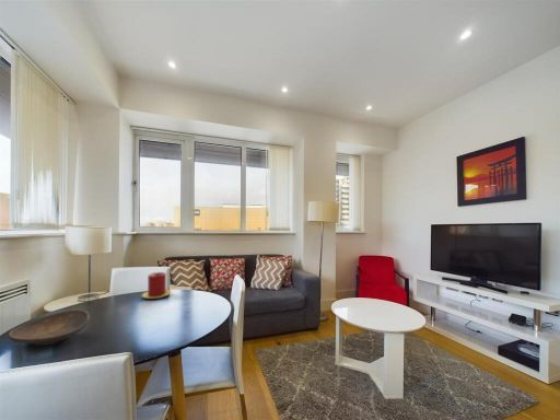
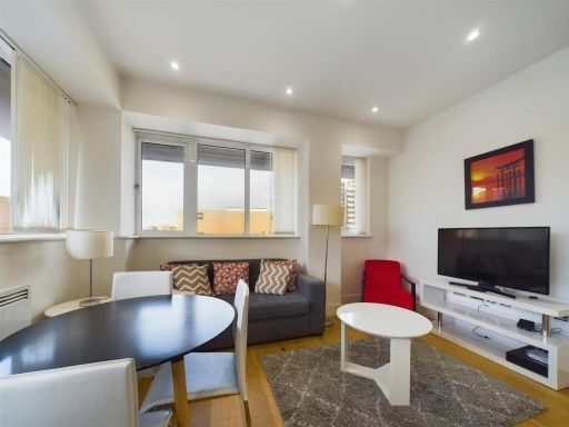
- decorative bowl (51, 330)
- candle (156, 284)
